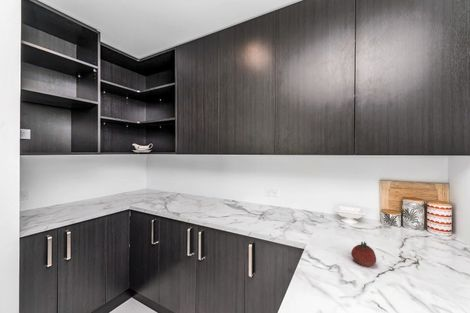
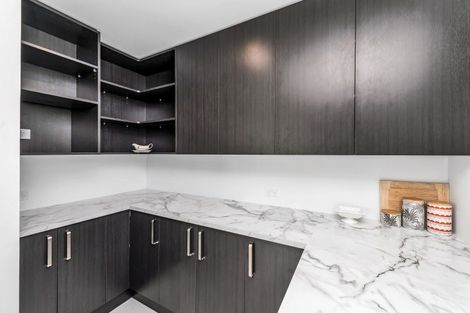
- fruit (363, 251)
